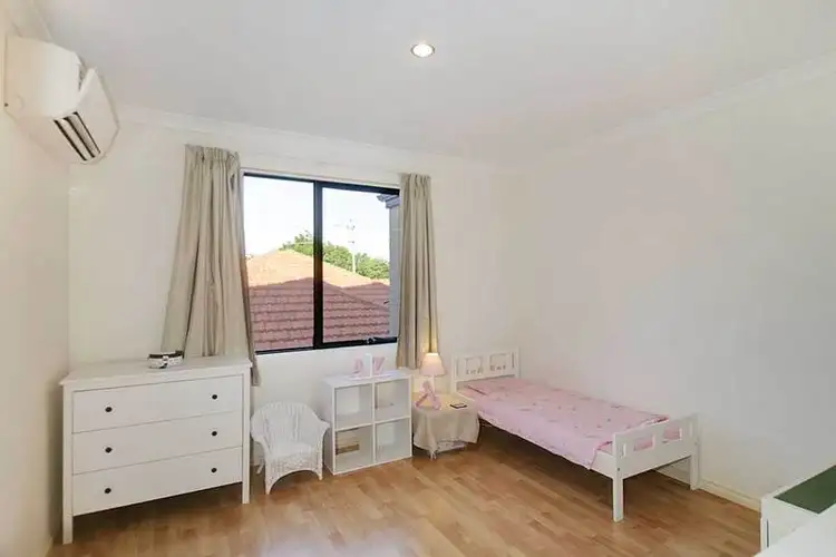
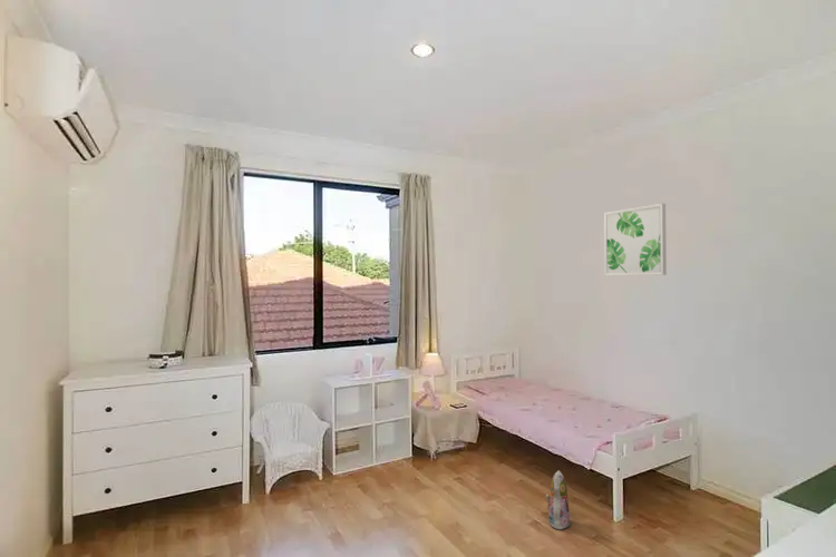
+ wall art (633, 242)
+ plush toy (557, 496)
